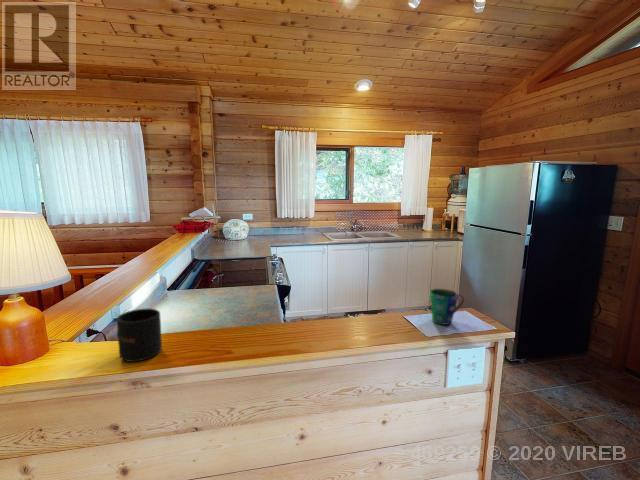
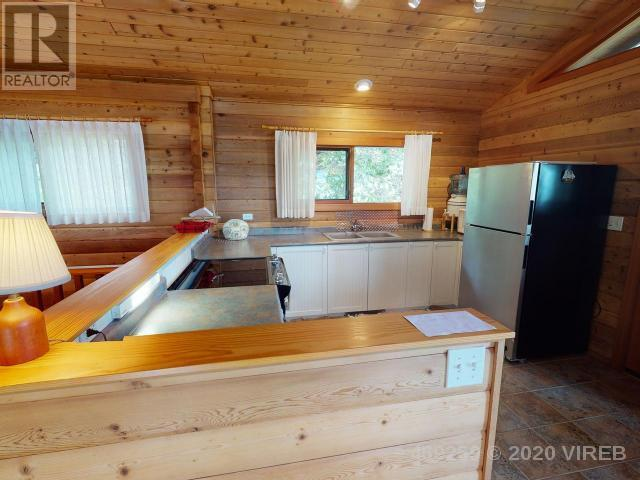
- cup (446, 306)
- mug (138, 332)
